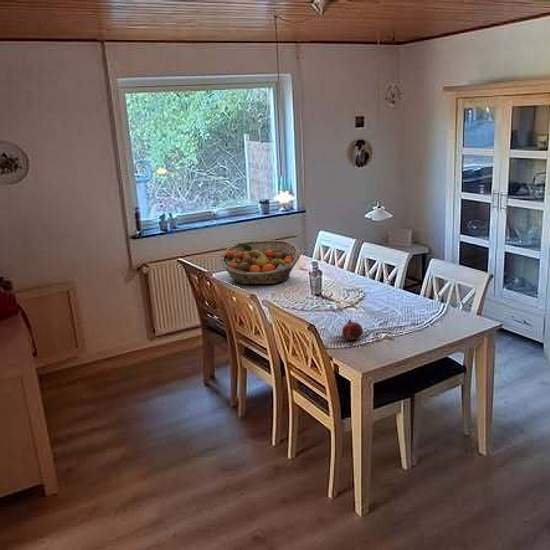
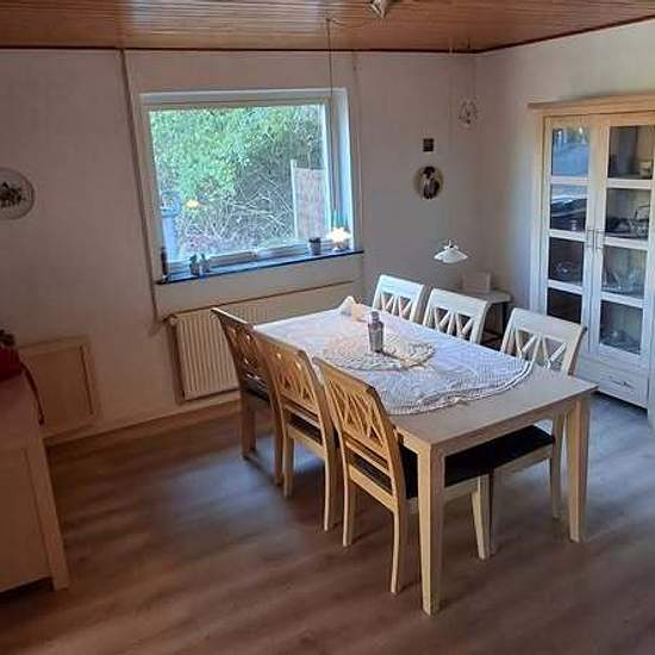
- fruit (352, 328)
- fruit basket (260, 262)
